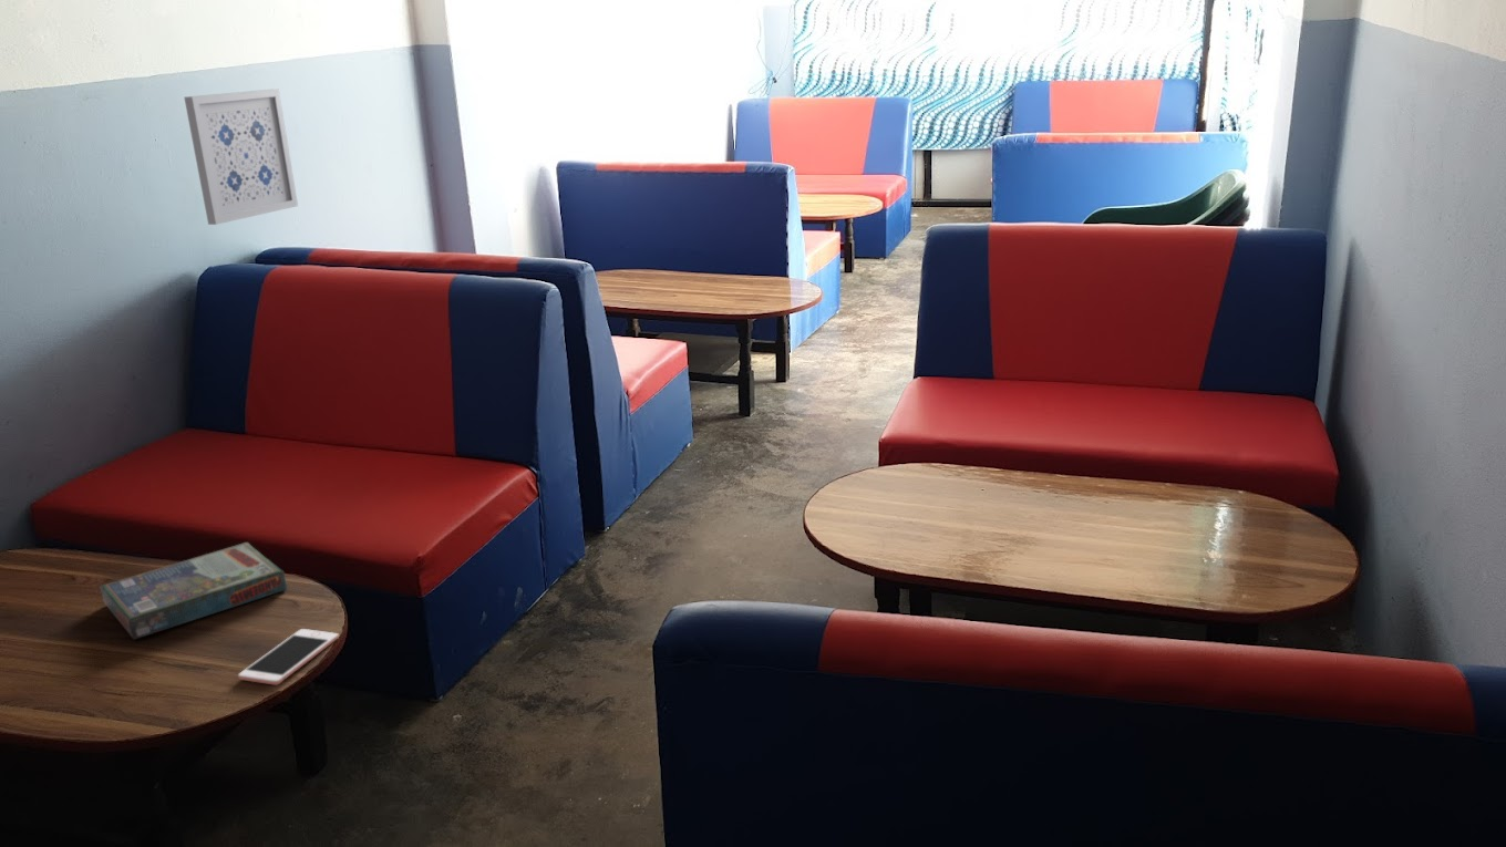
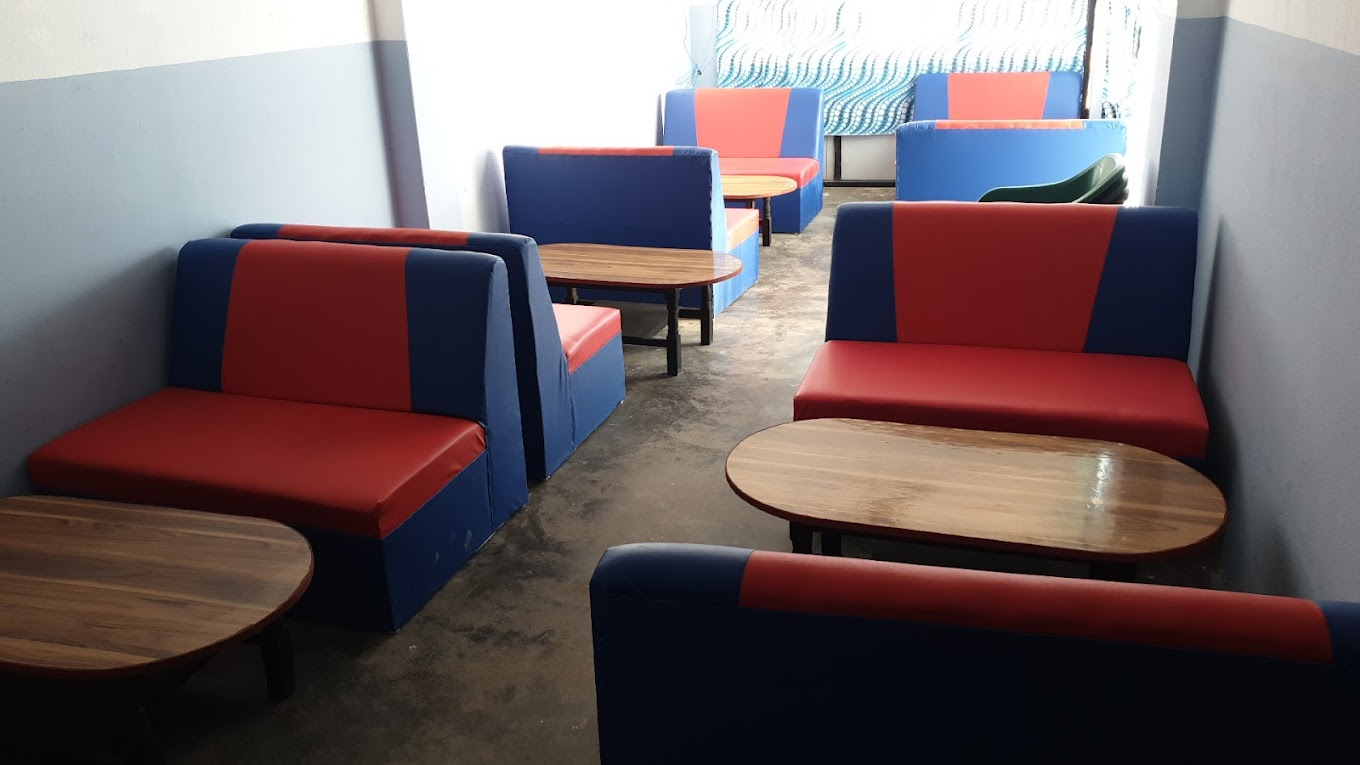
- cell phone (289, 655)
- wall art (244, 154)
- board game (194, 587)
